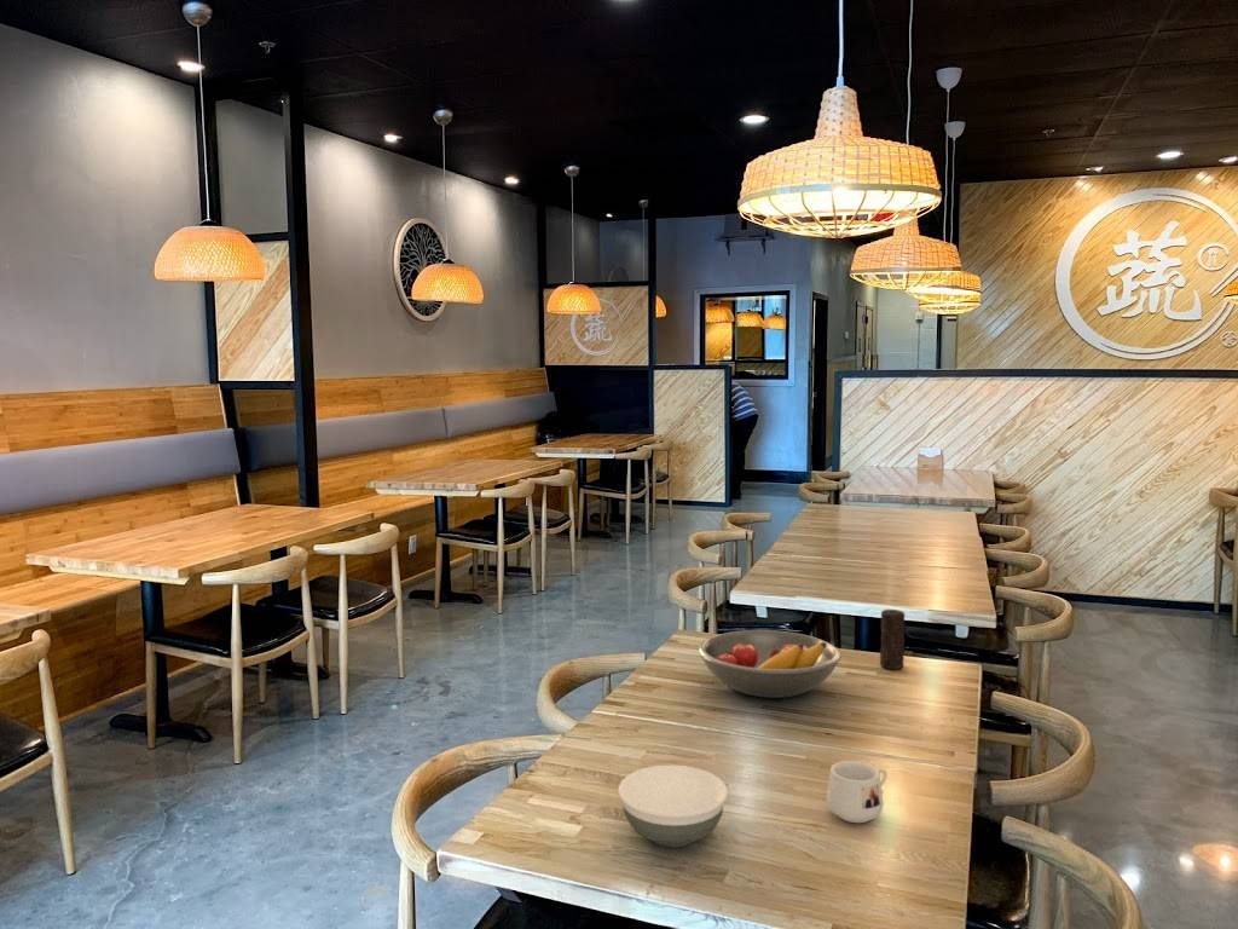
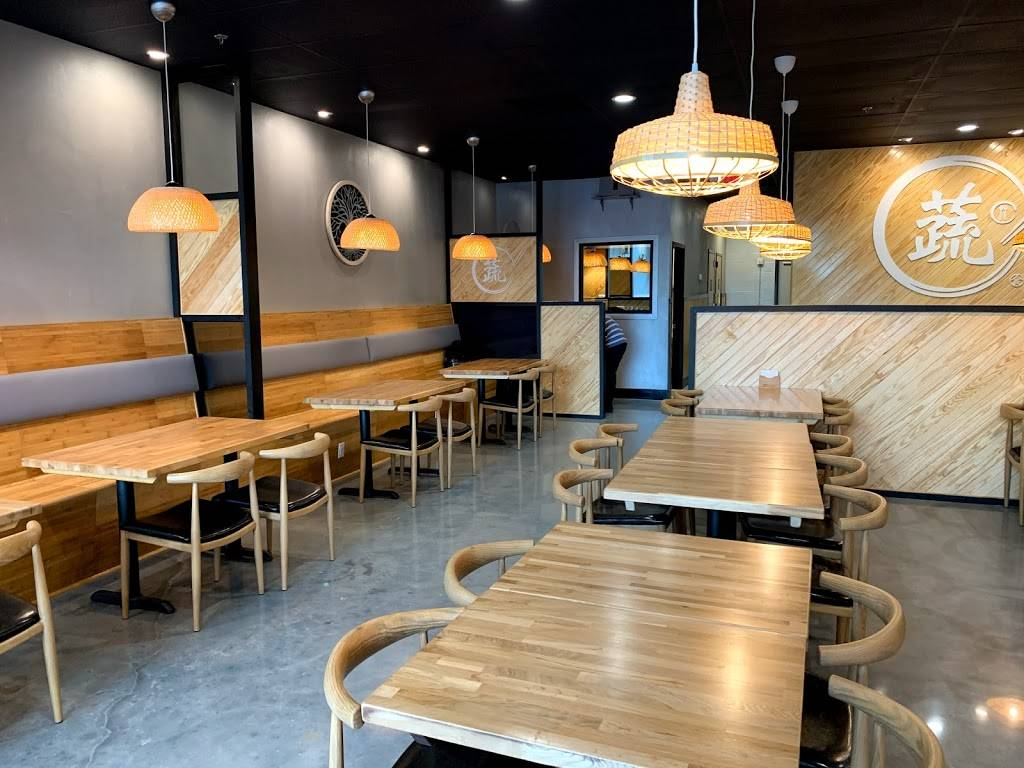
- candle (892, 639)
- fruit bowl (768, 663)
- bowl (672, 810)
- mug (858, 791)
